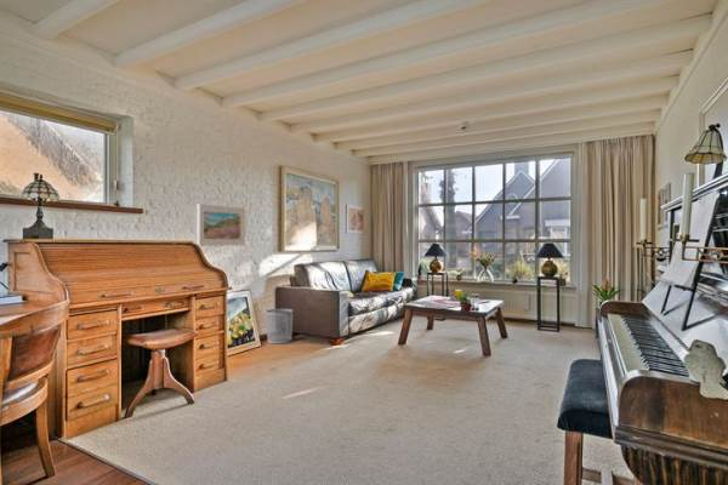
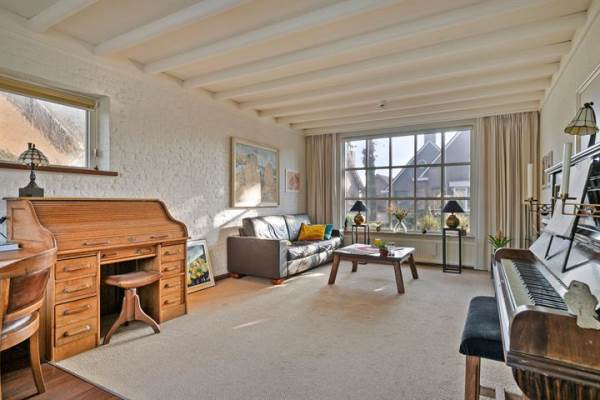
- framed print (222, 226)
- waste bin (279, 326)
